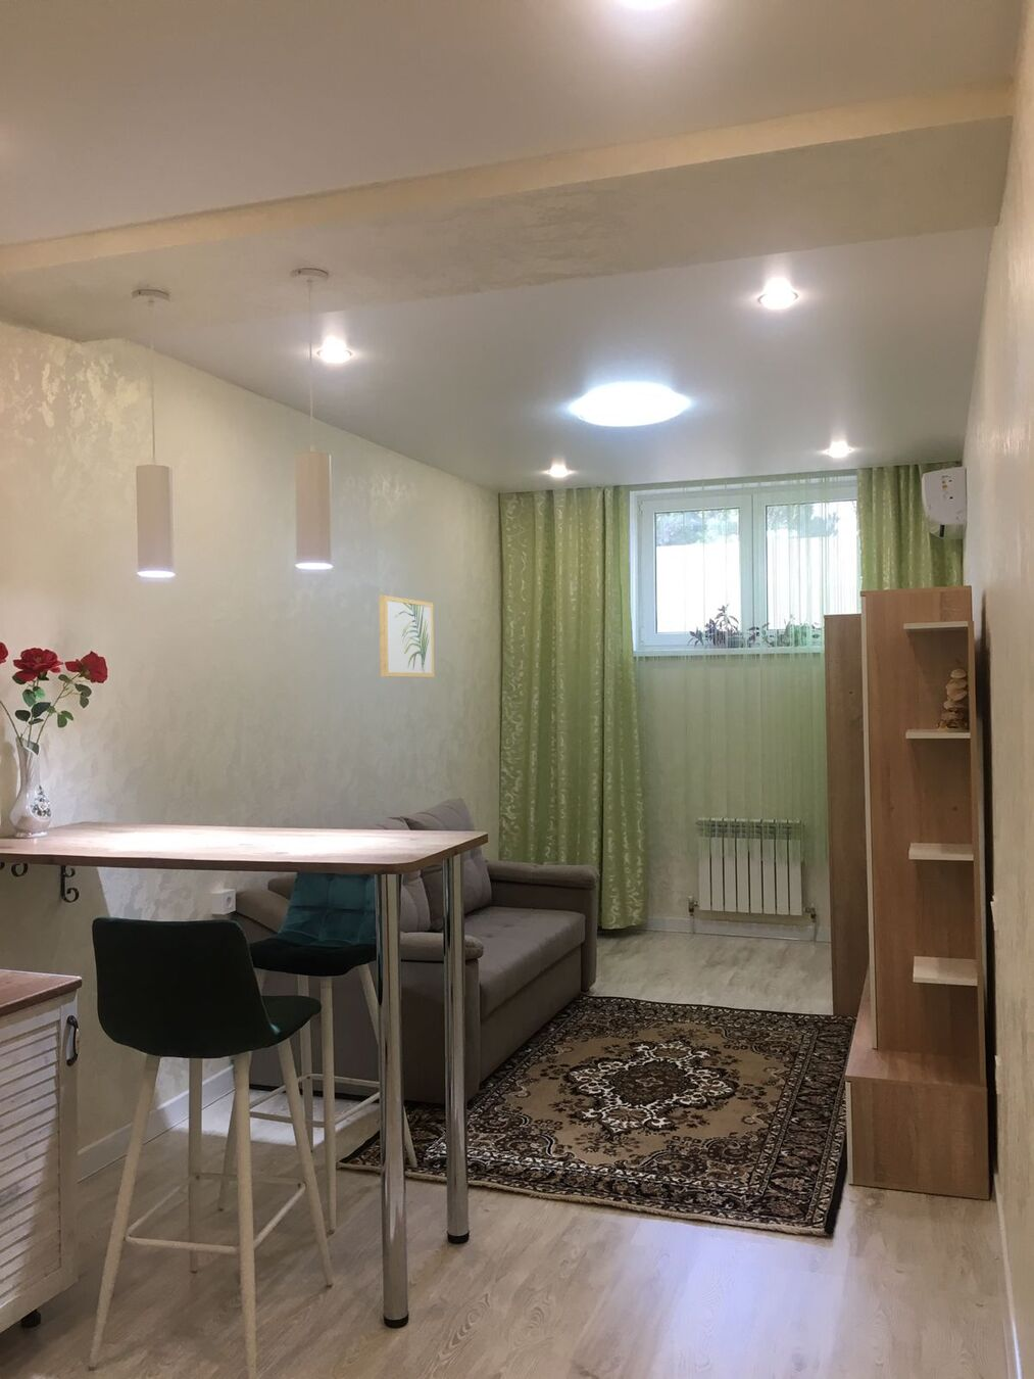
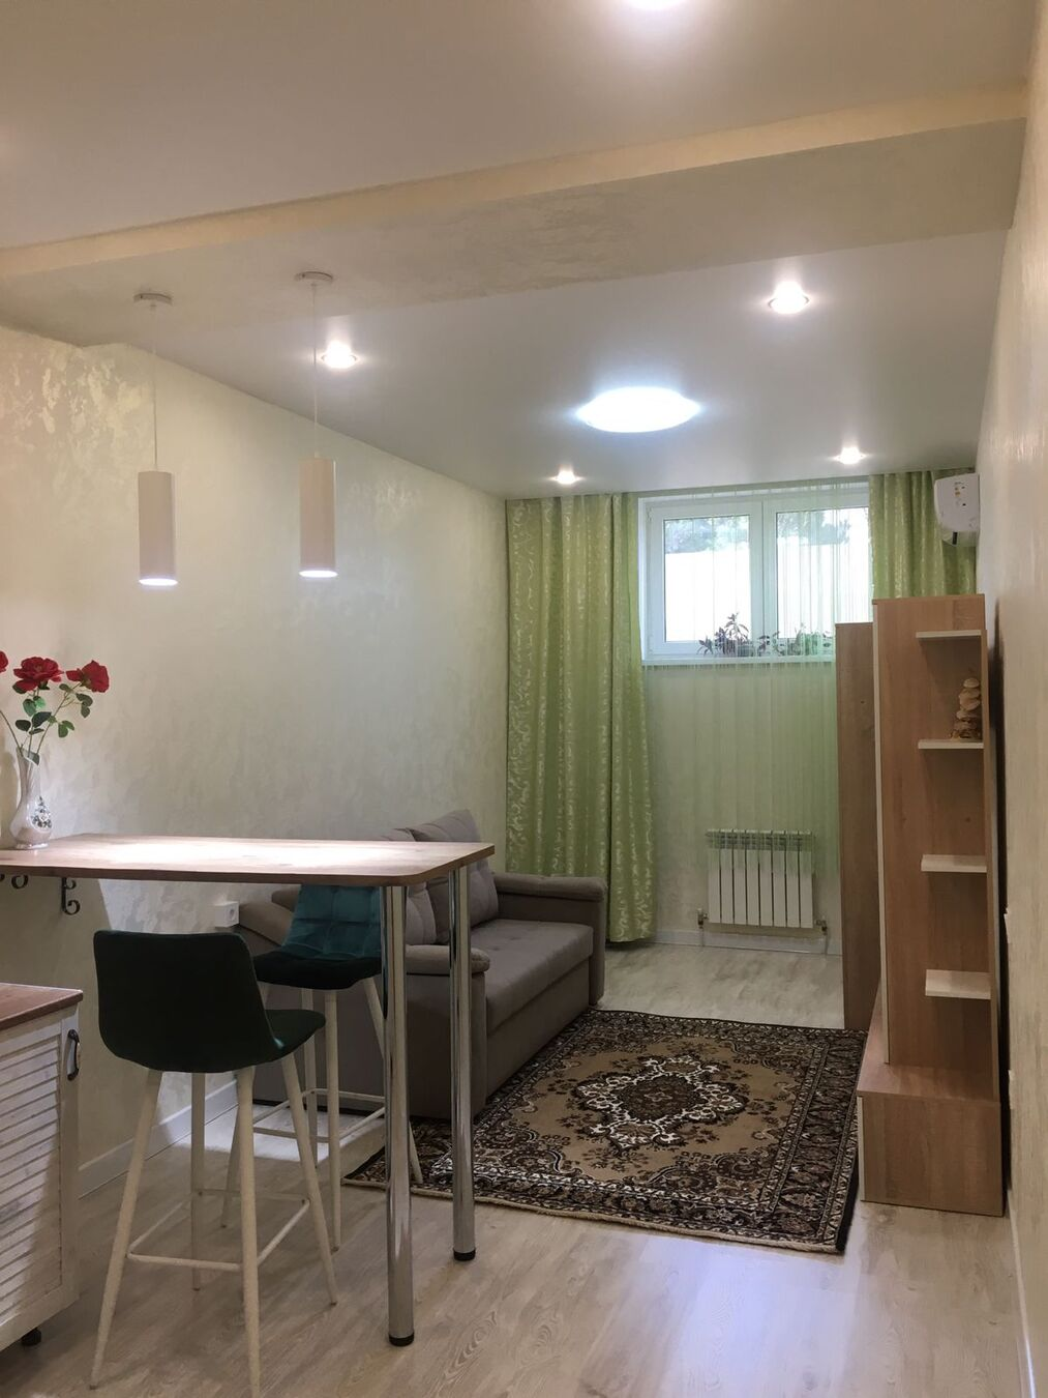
- wall art (407, 638)
